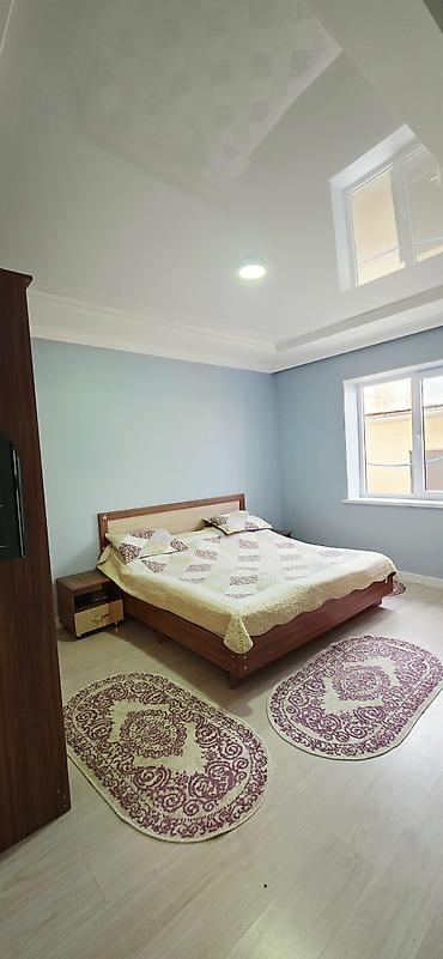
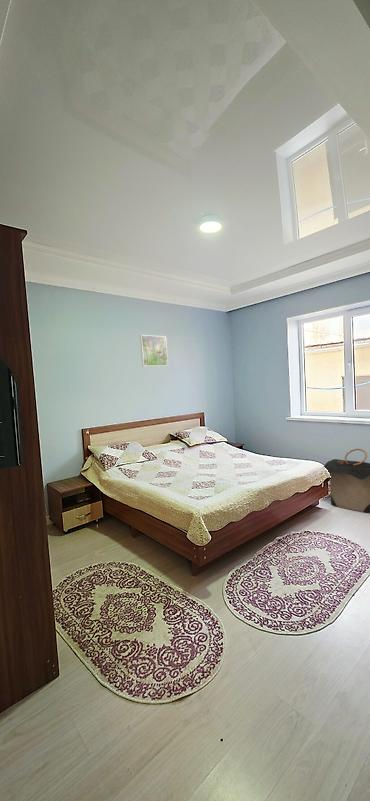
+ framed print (154, 350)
+ laundry hamper (349, 478)
